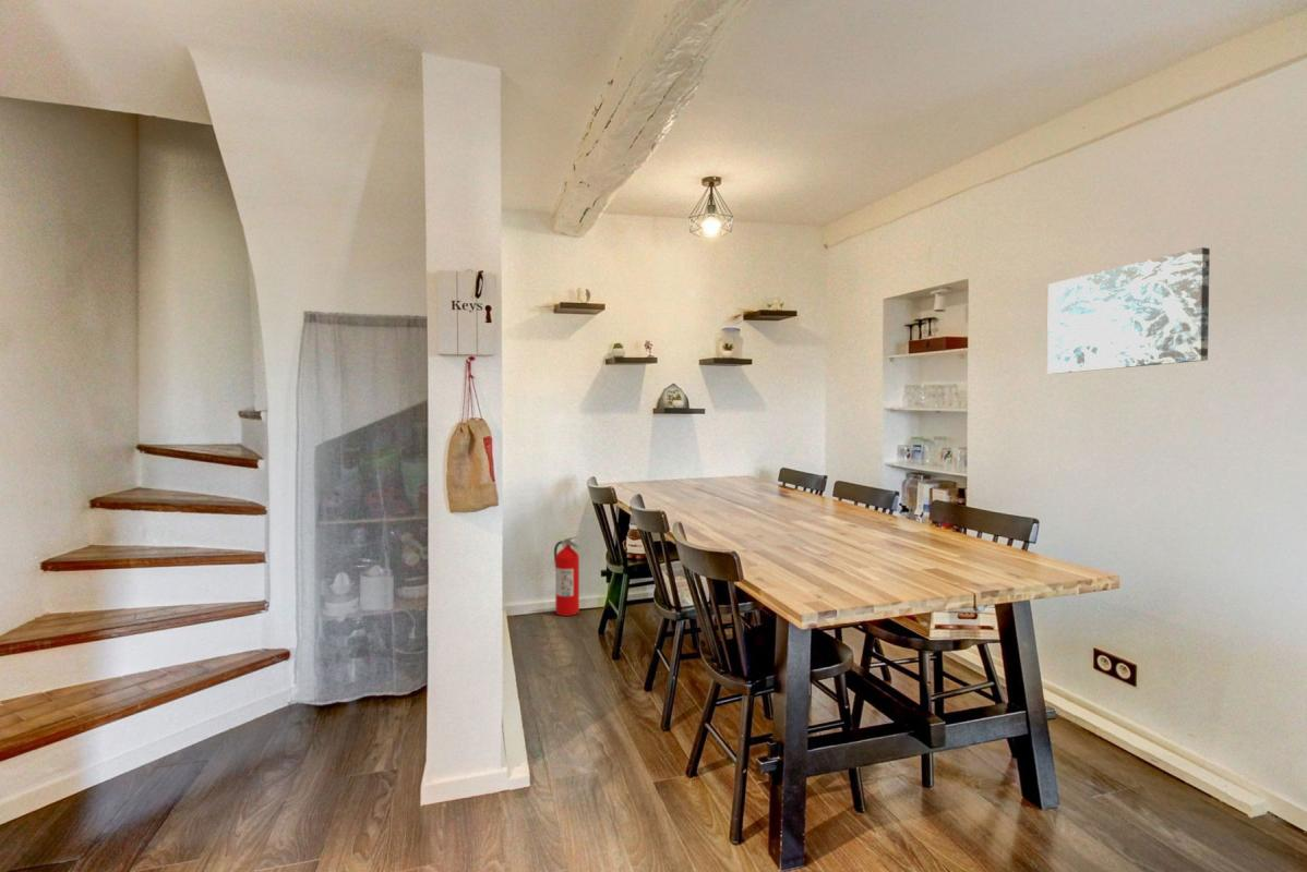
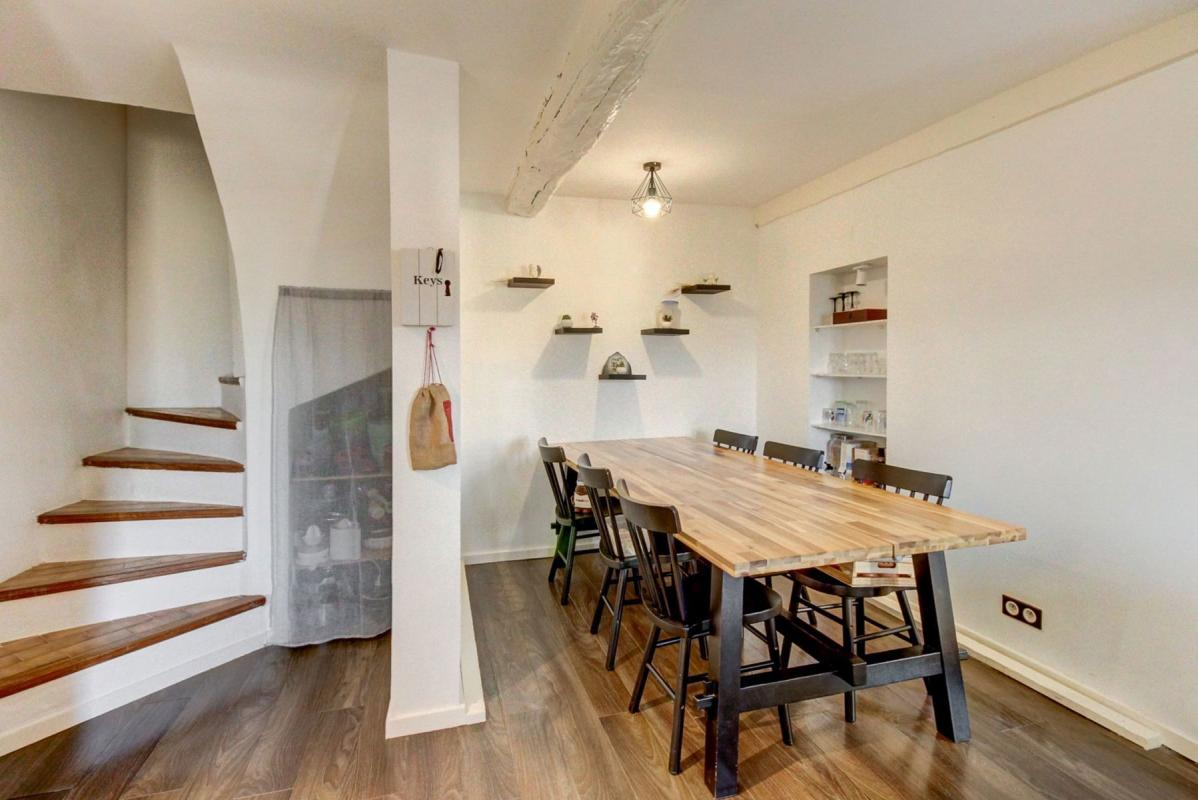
- wall art (1119, 317)
- fire extinguisher (566, 573)
